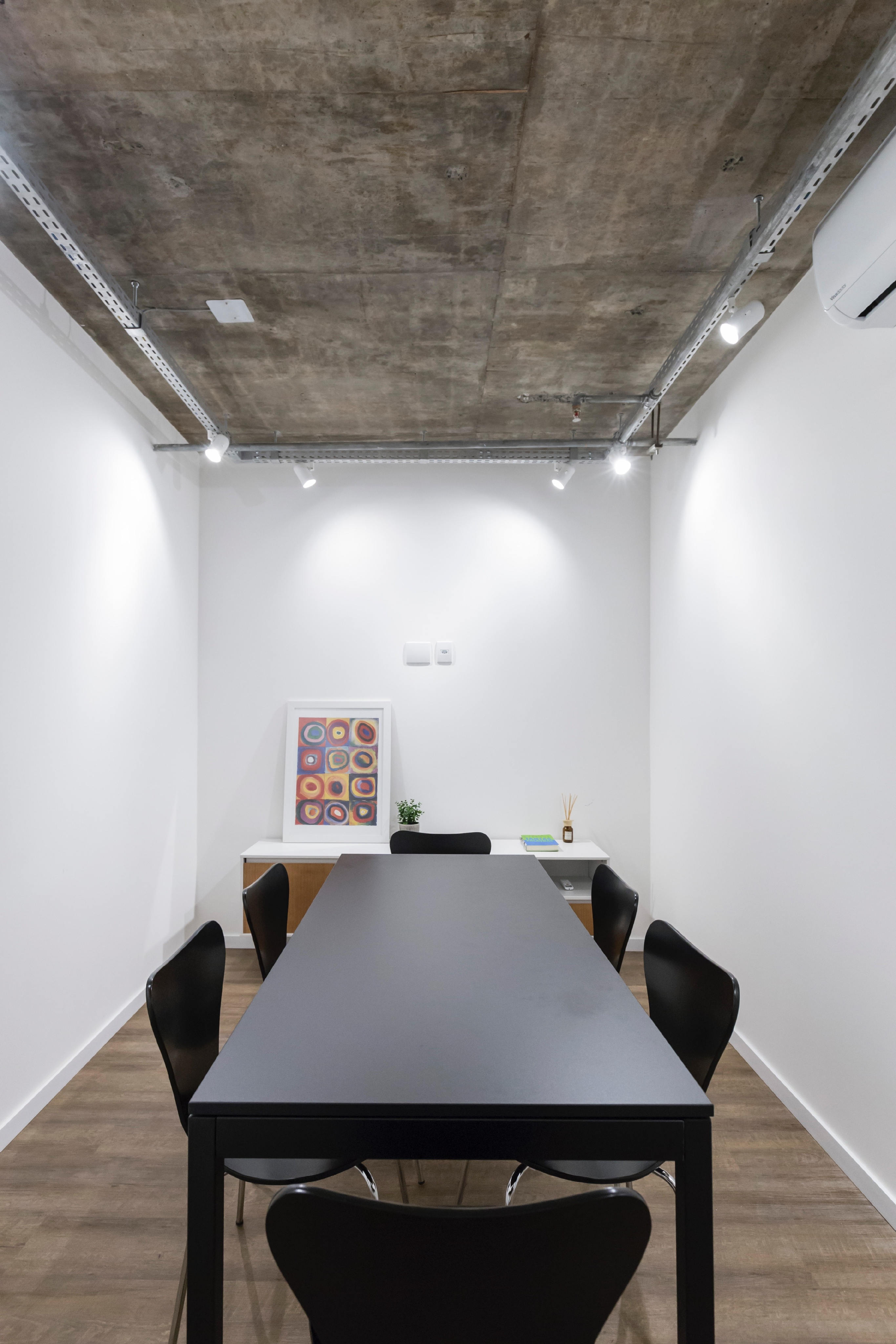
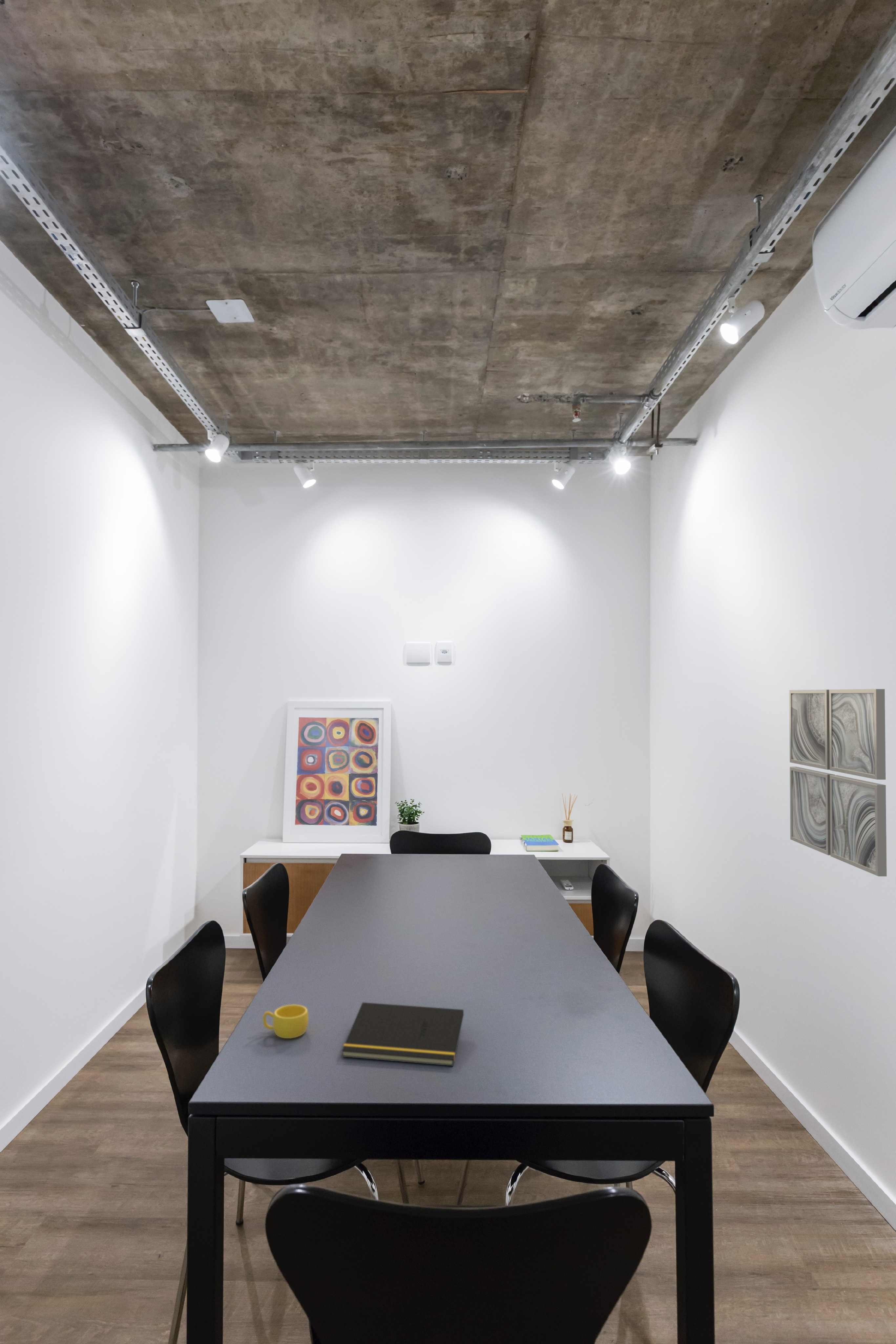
+ notepad (405, 1032)
+ cup (285, 1021)
+ wall art (833, 771)
